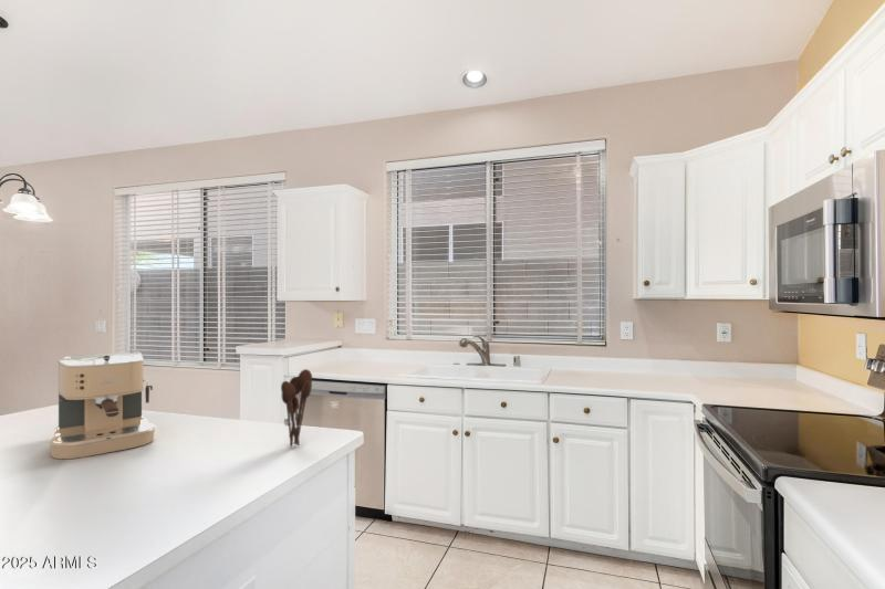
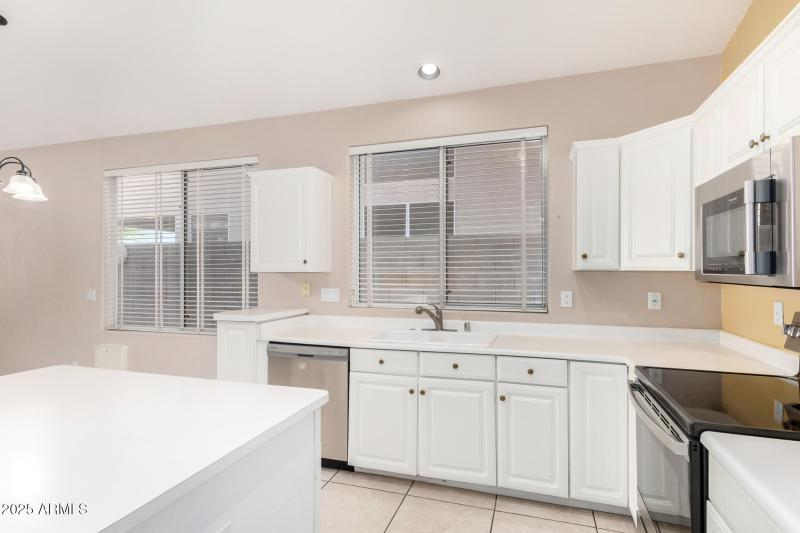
- utensil holder (296, 408)
- coffee maker (104, 398)
